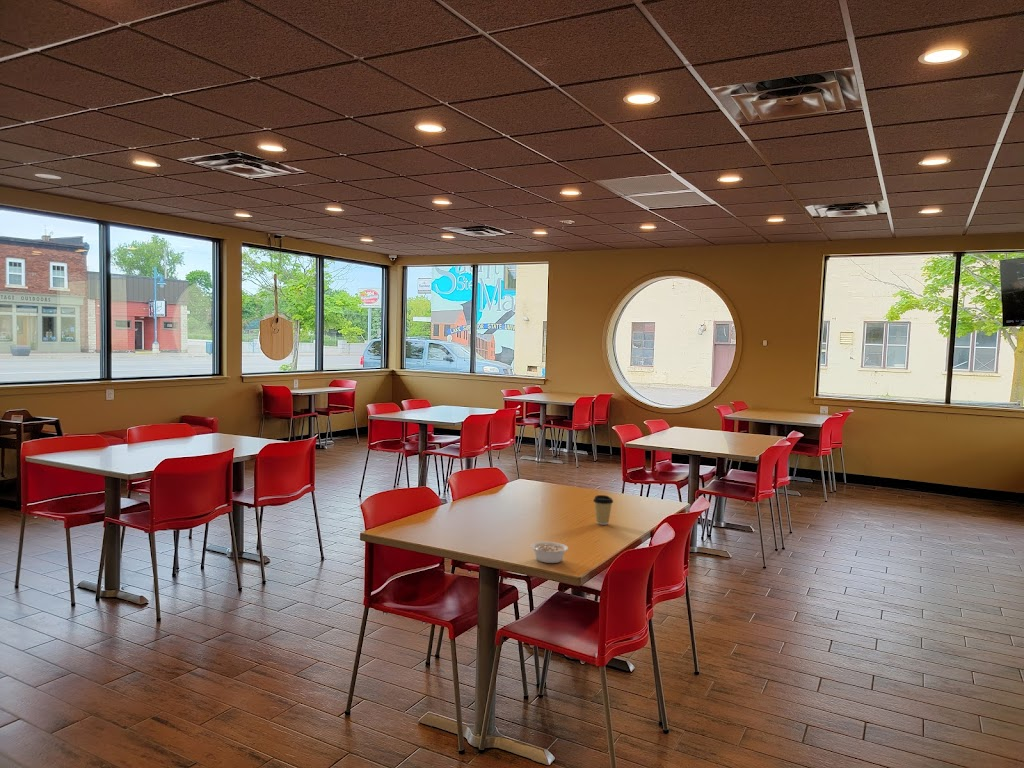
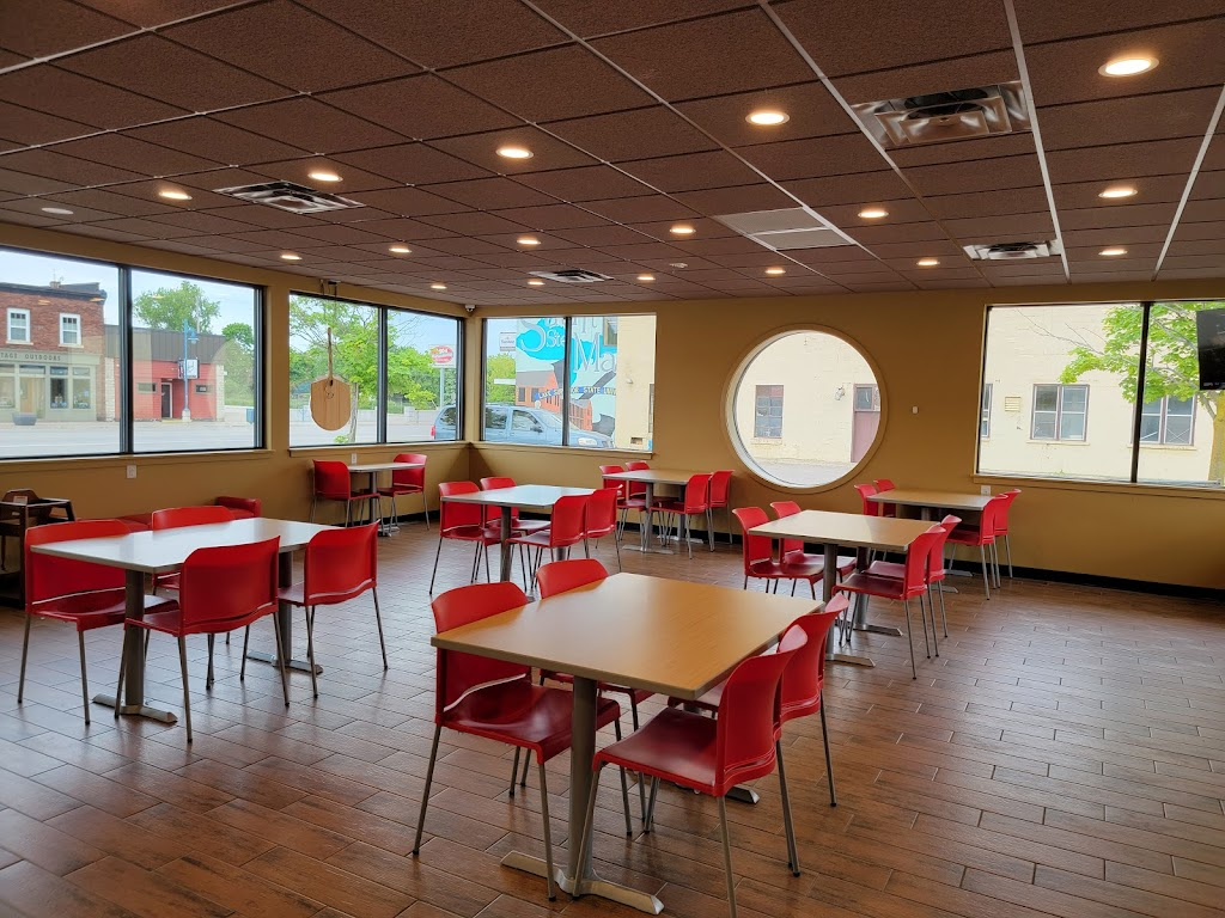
- legume (550, 552)
- coffee cup (602, 510)
